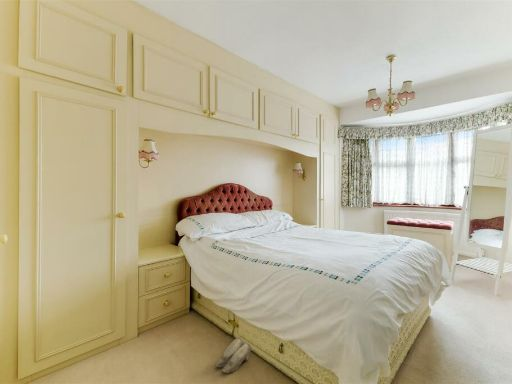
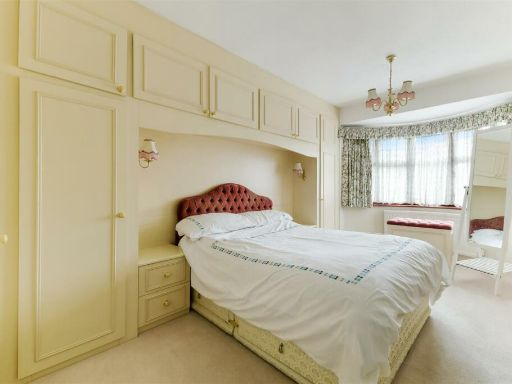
- slippers (233, 354)
